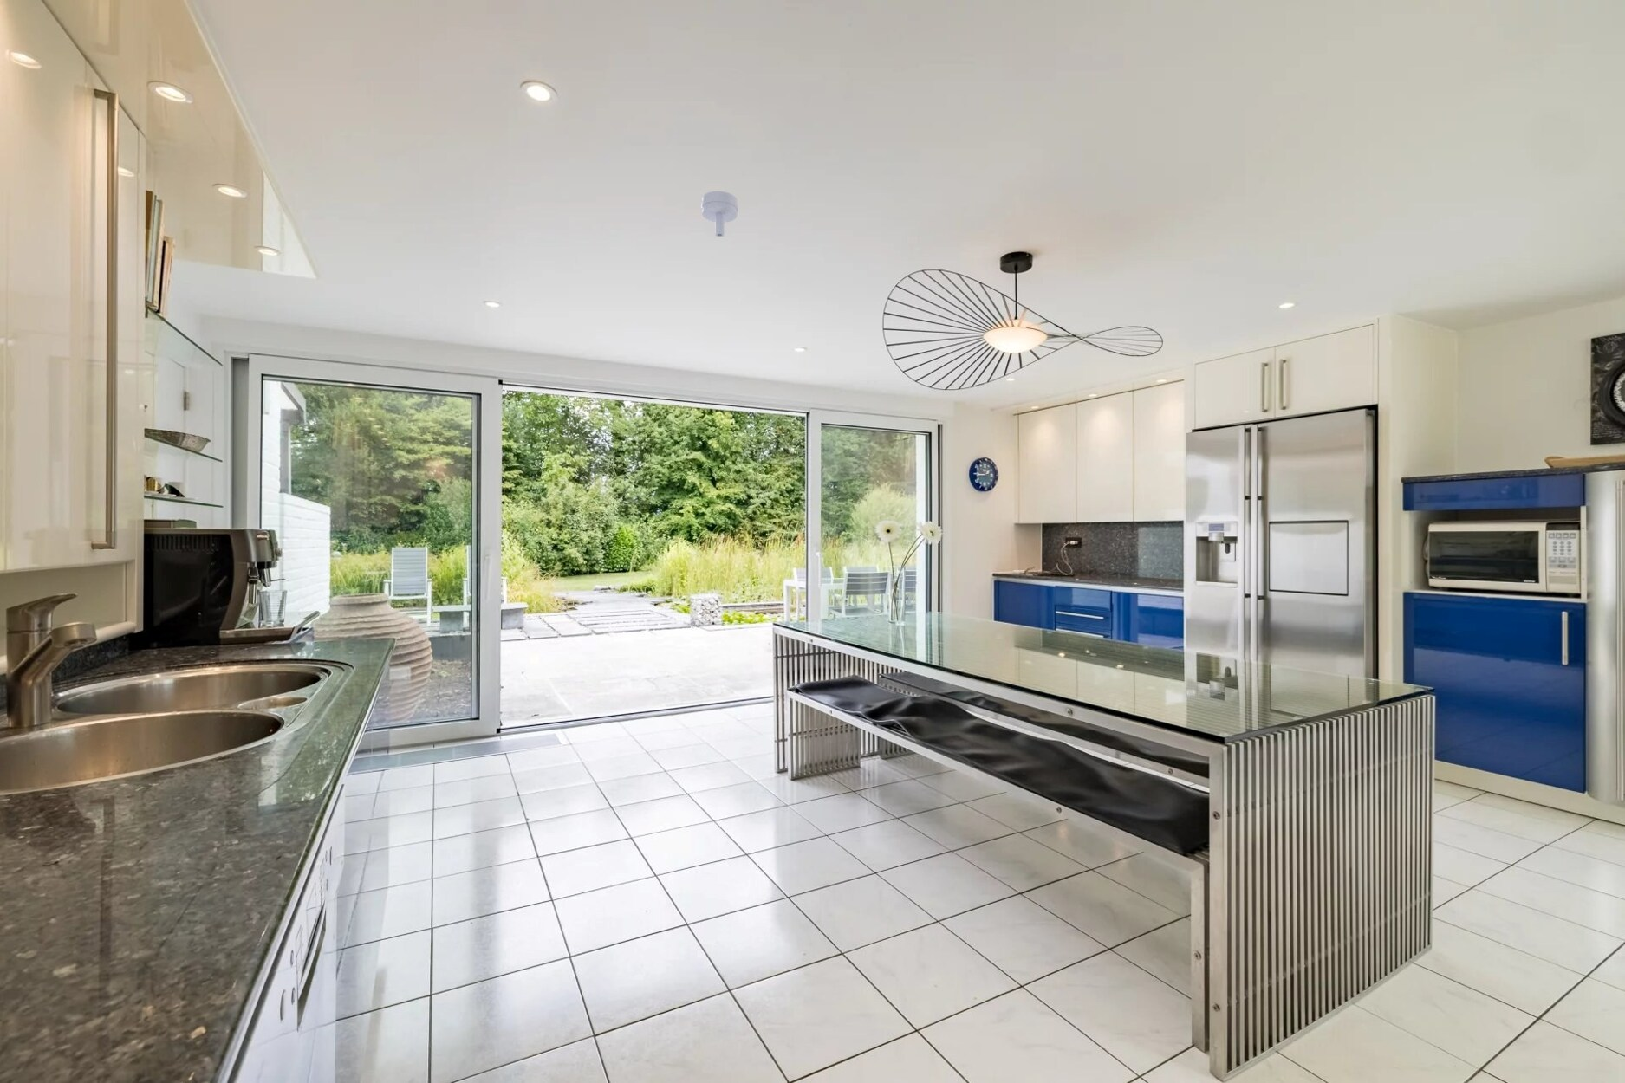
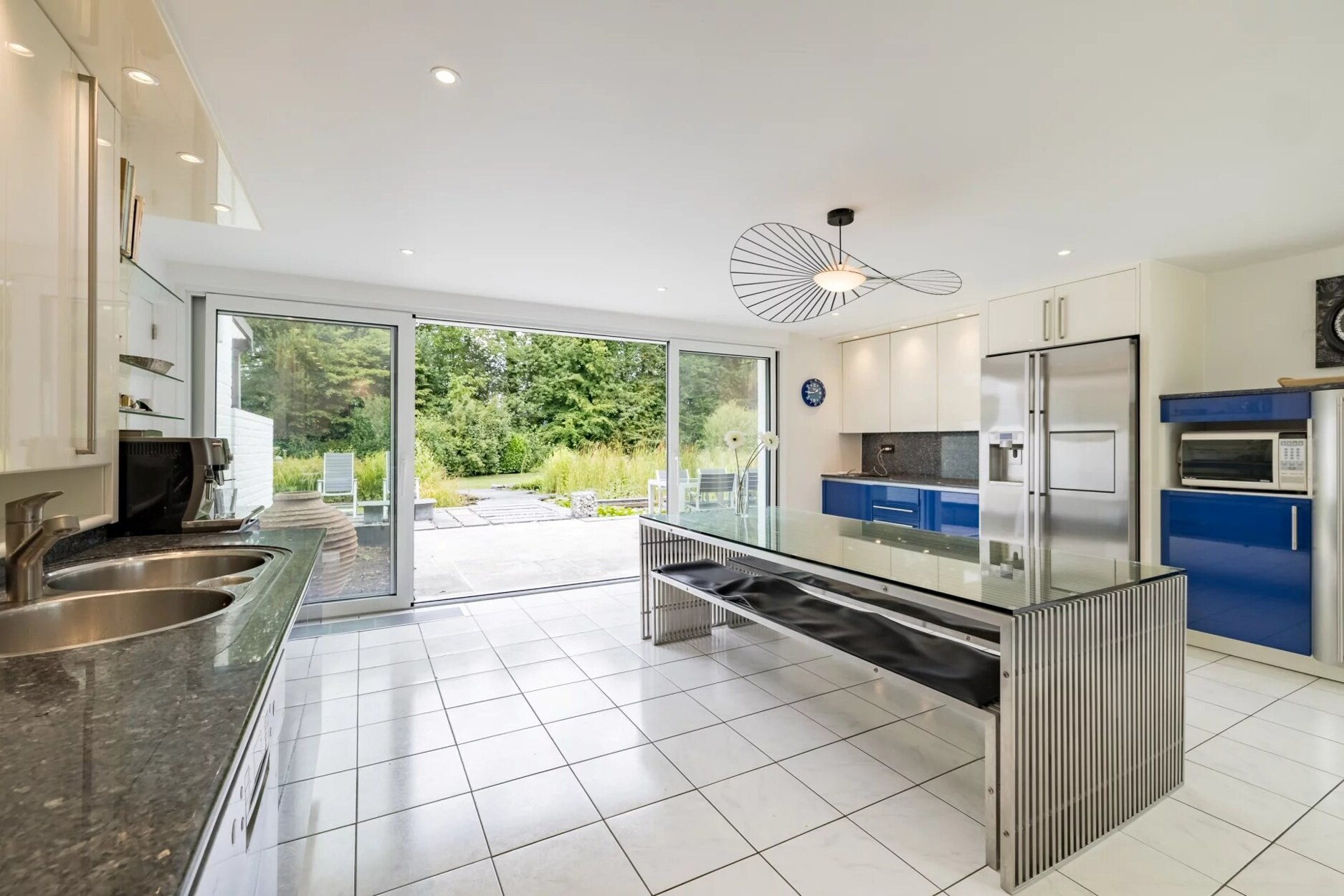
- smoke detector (719, 216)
